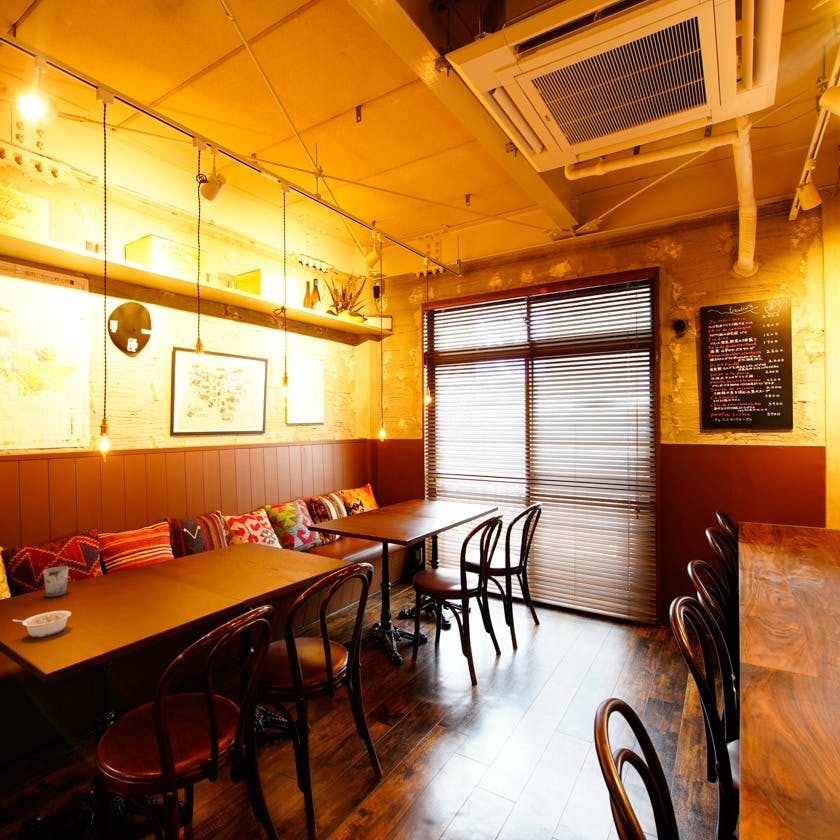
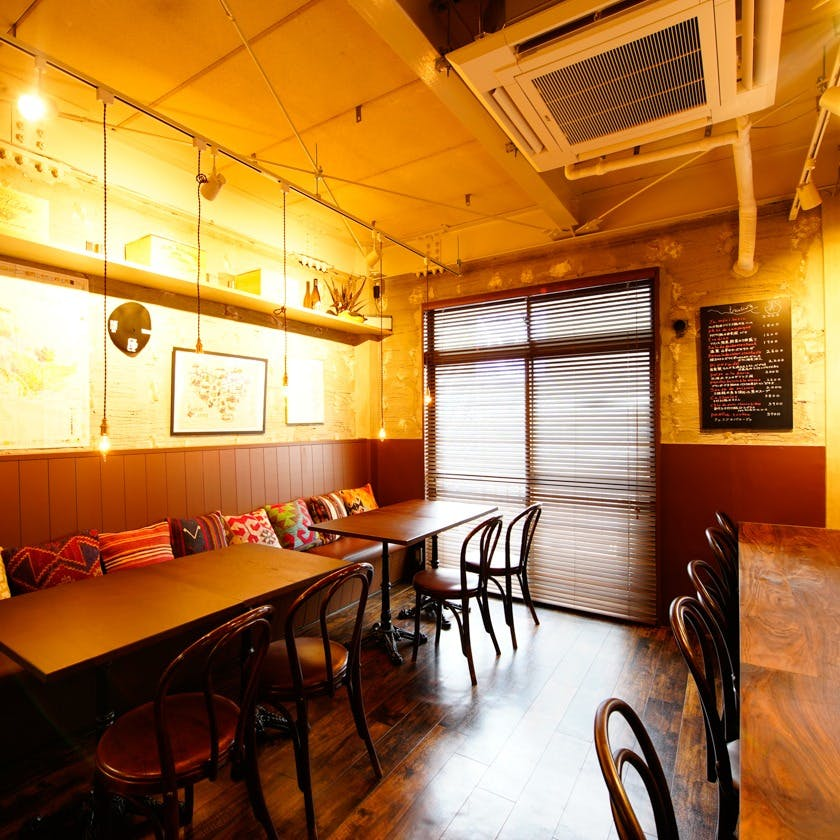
- cup (58, 582)
- legume (45, 623)
